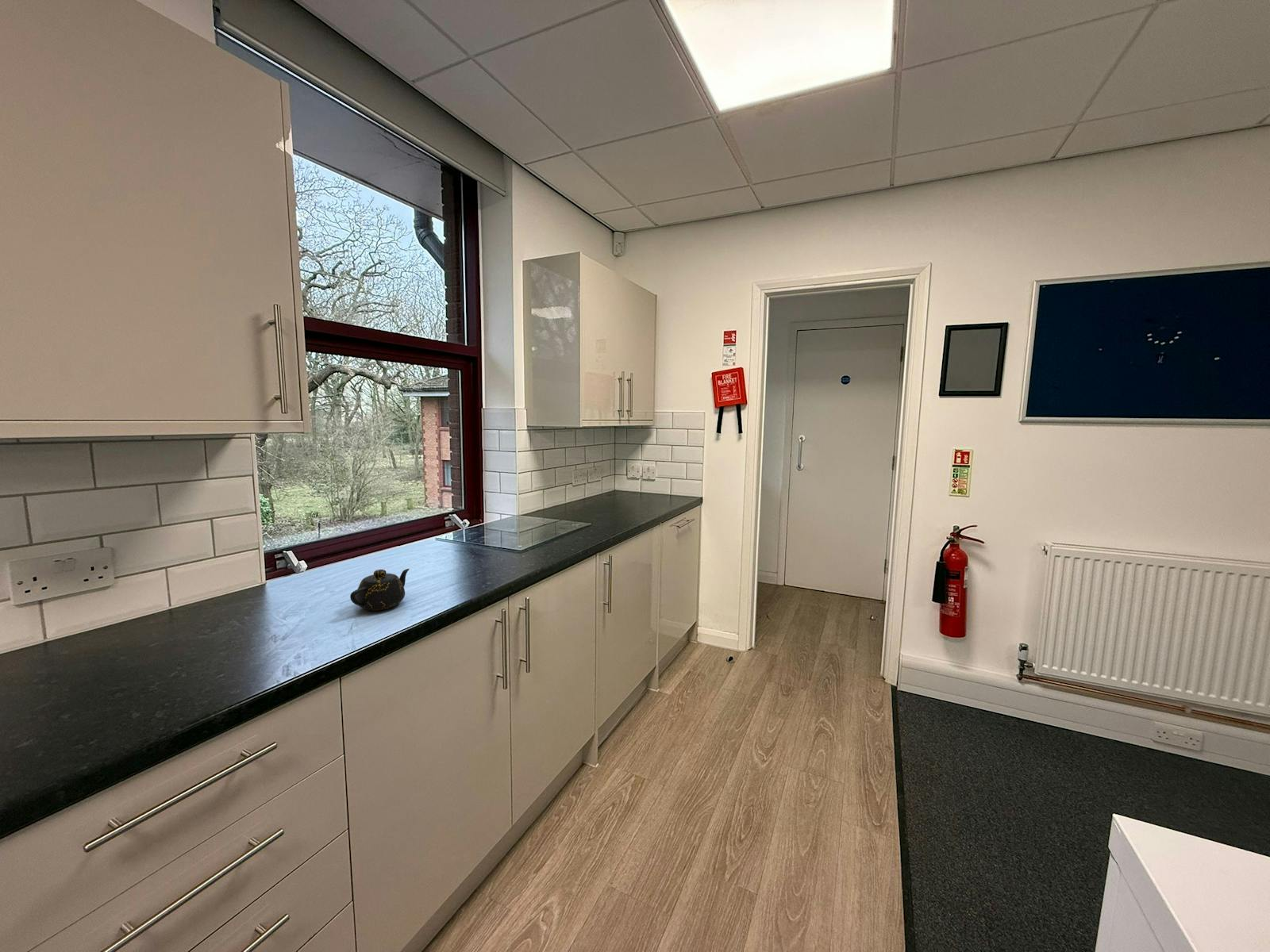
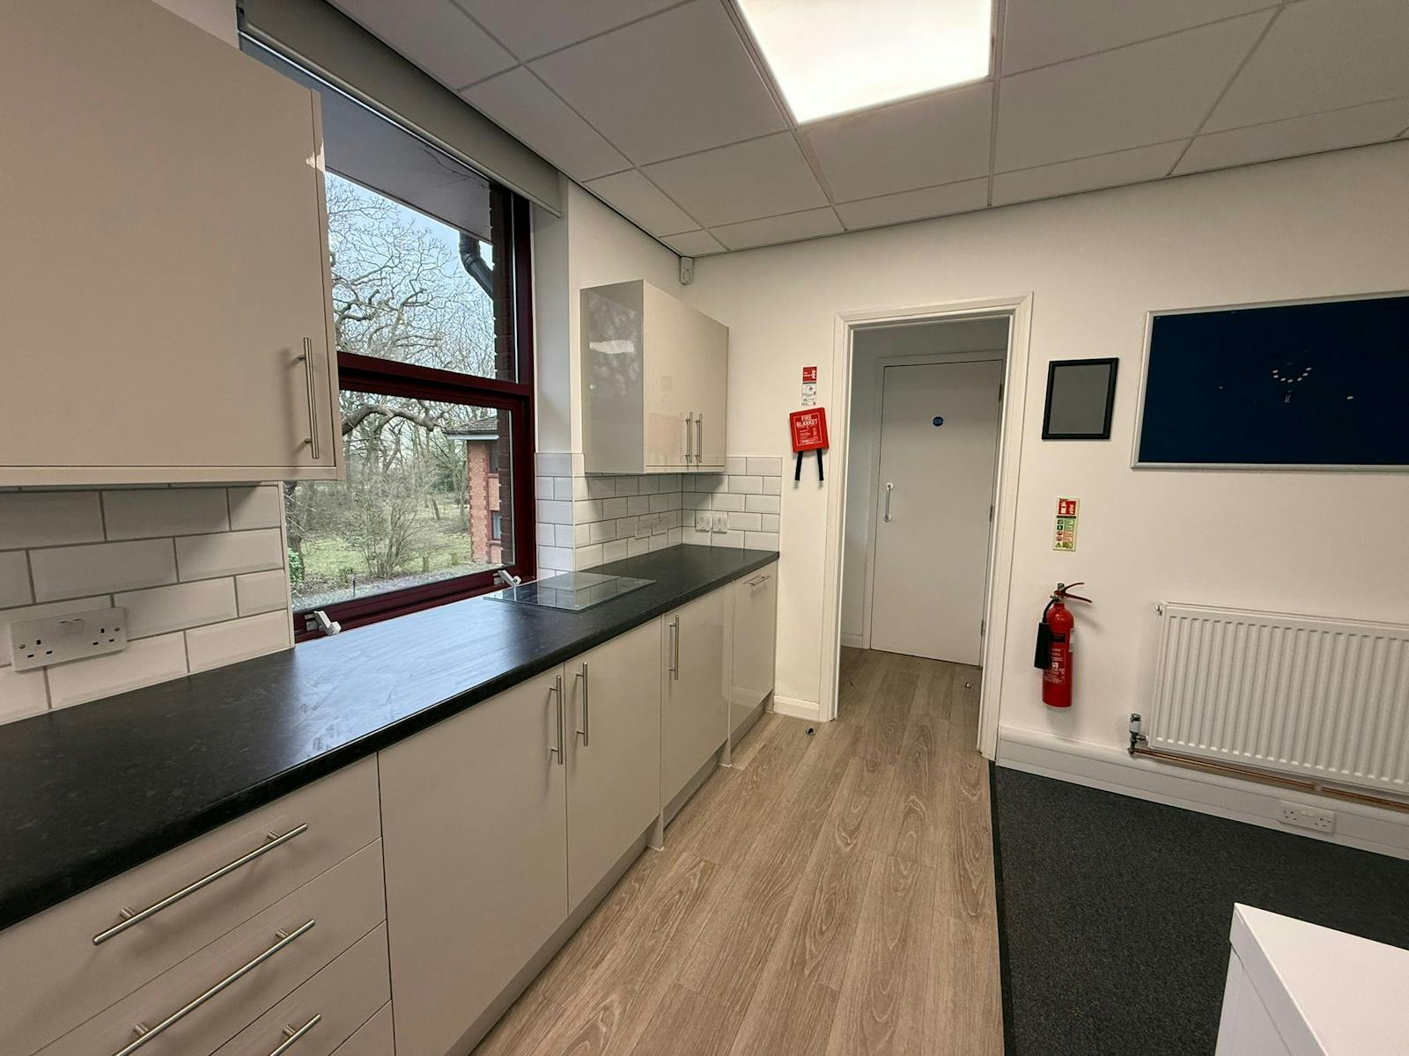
- teapot (382, 587)
